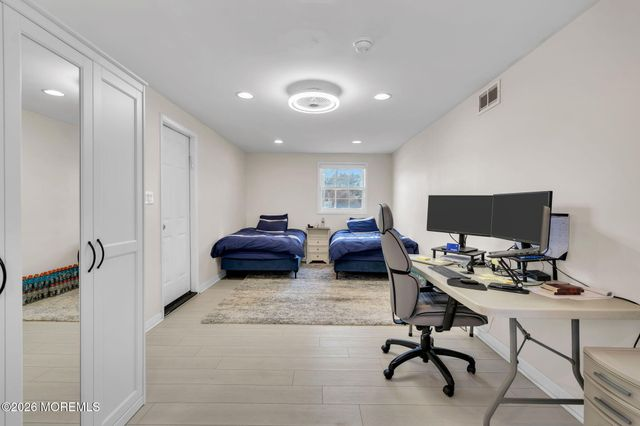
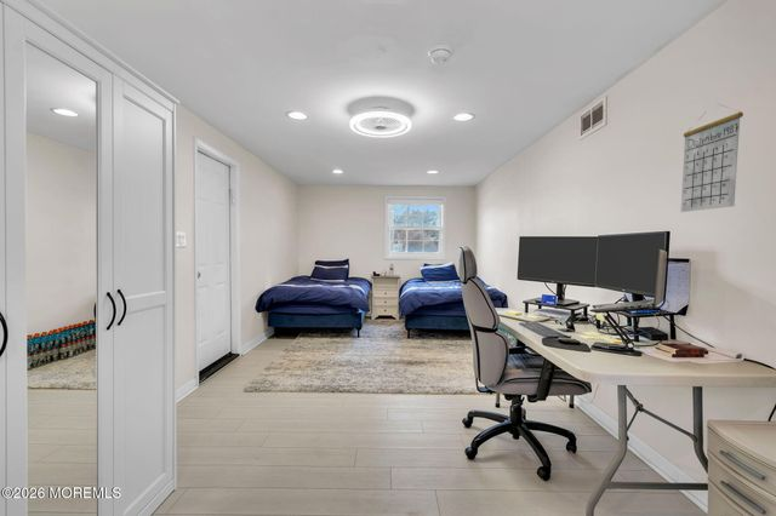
+ calendar (708, 156)
